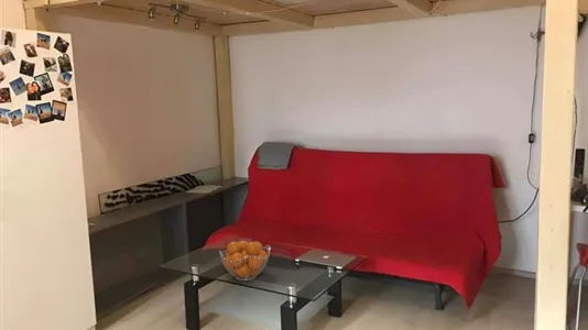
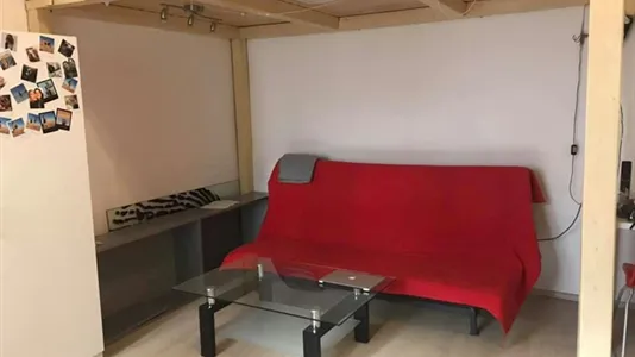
- fruit basket (244, 258)
